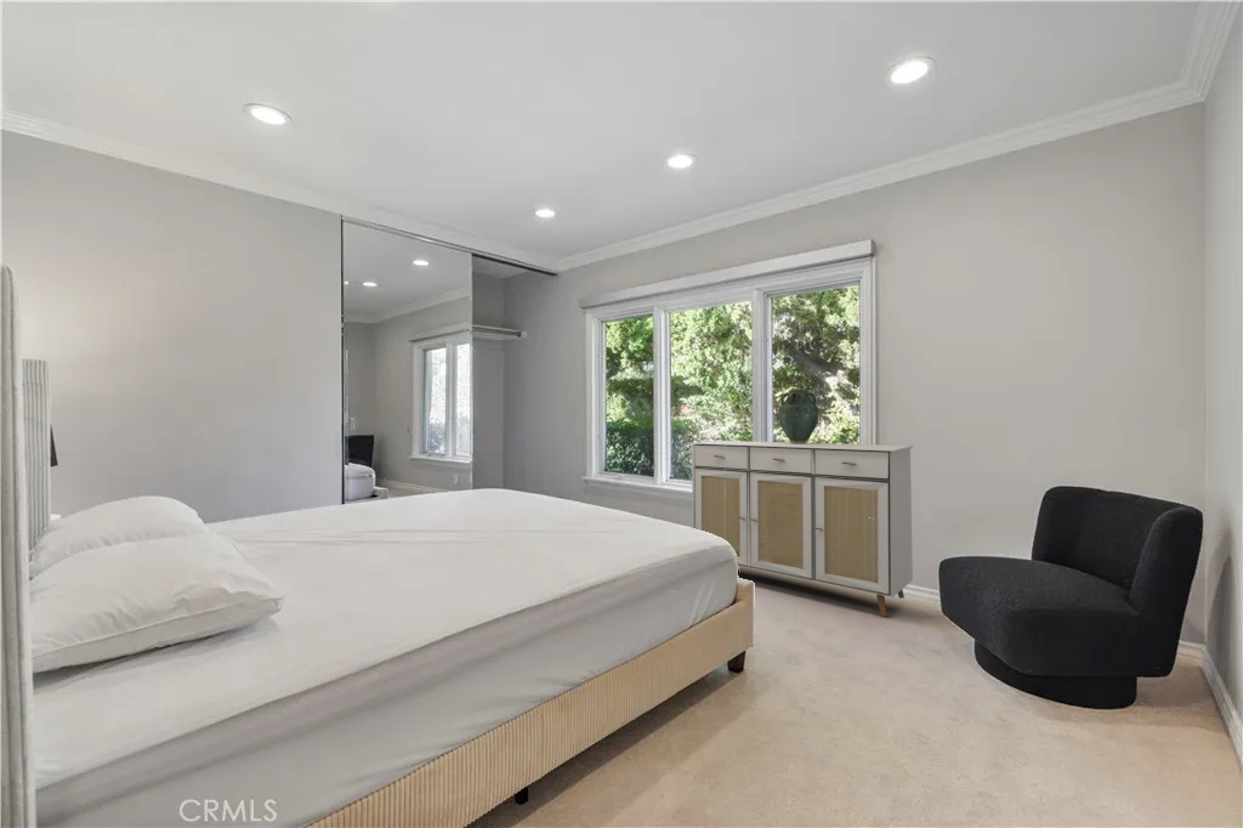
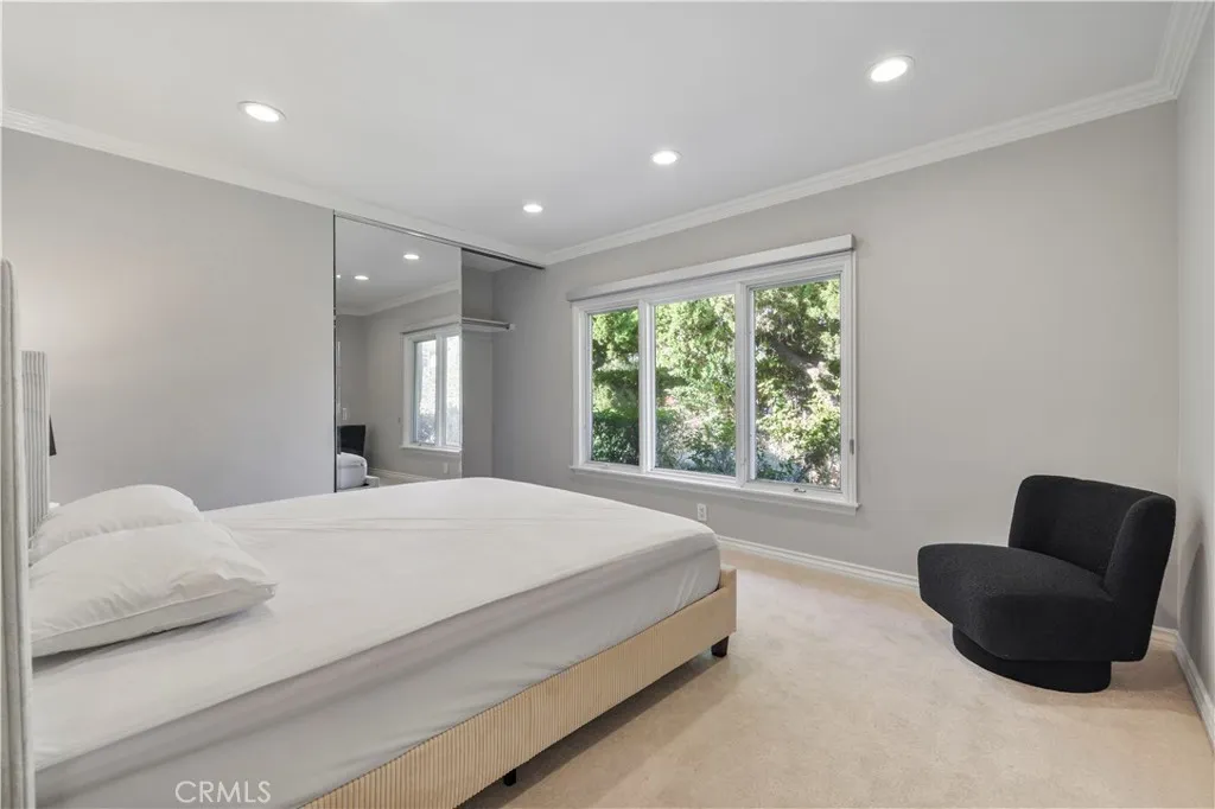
- sideboard (793, 514)
- vase (798, 416)
